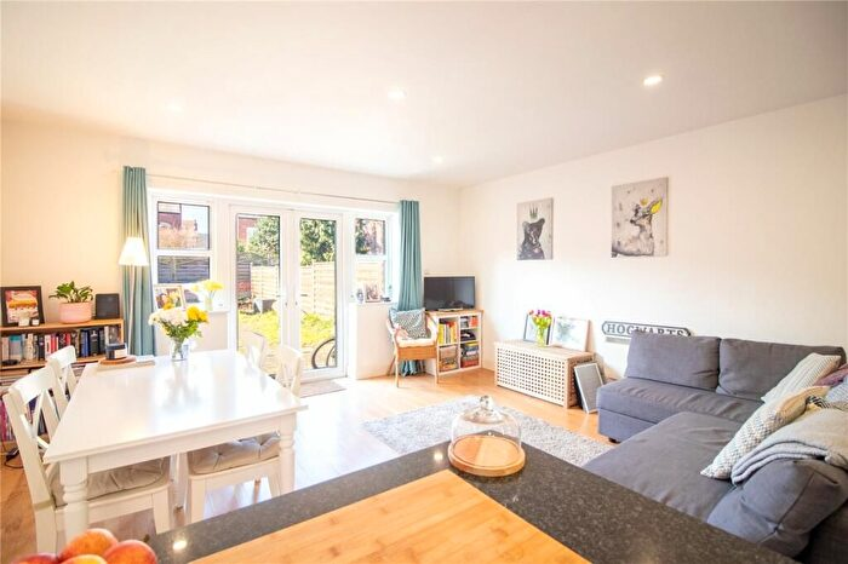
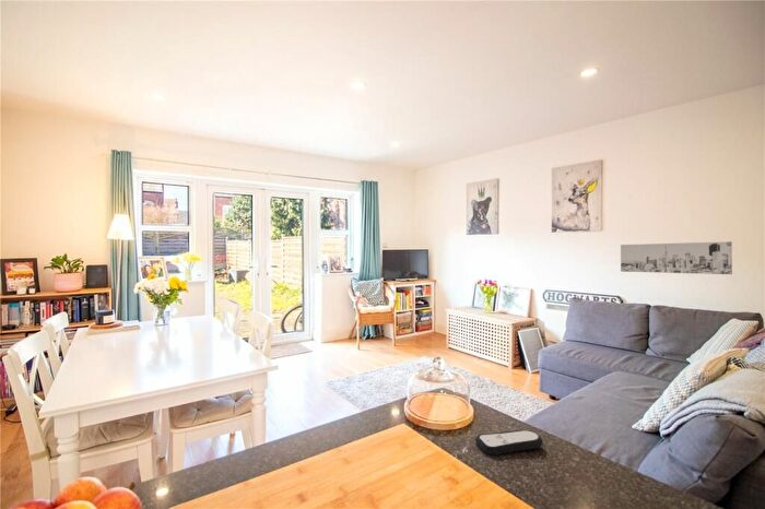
+ remote control (509, 440)
+ wall art (670, 258)
